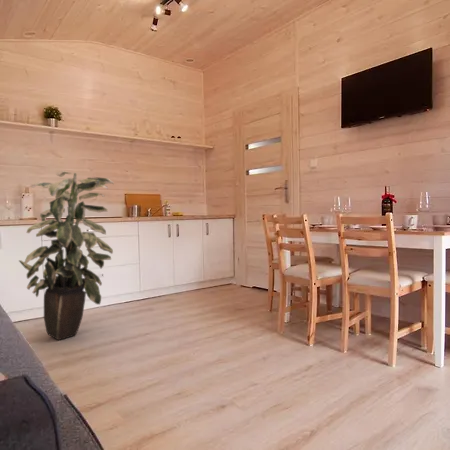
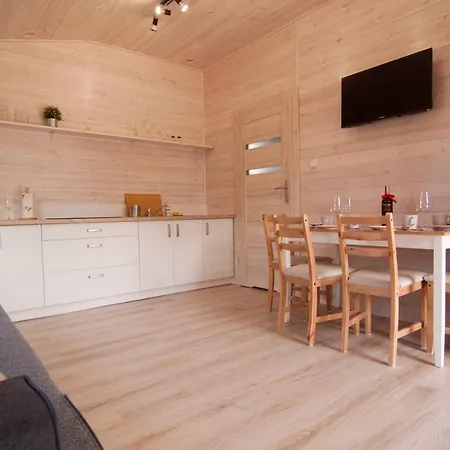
- indoor plant (69, 253)
